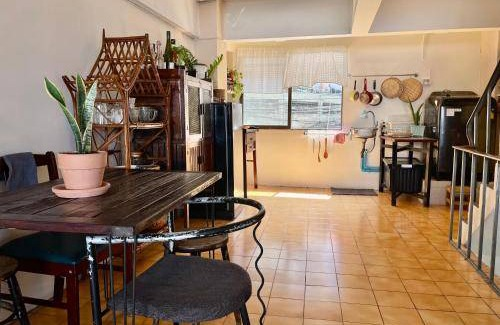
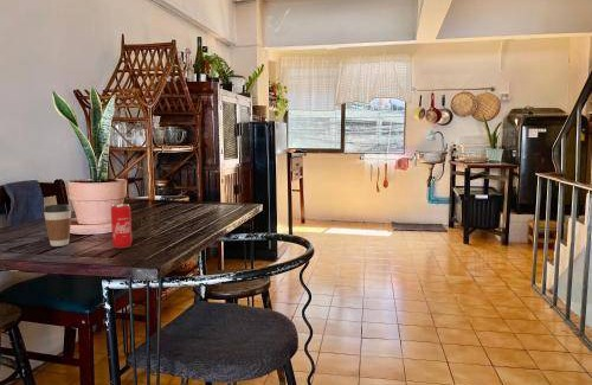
+ beverage can (121, 225)
+ coffee cup (58, 224)
